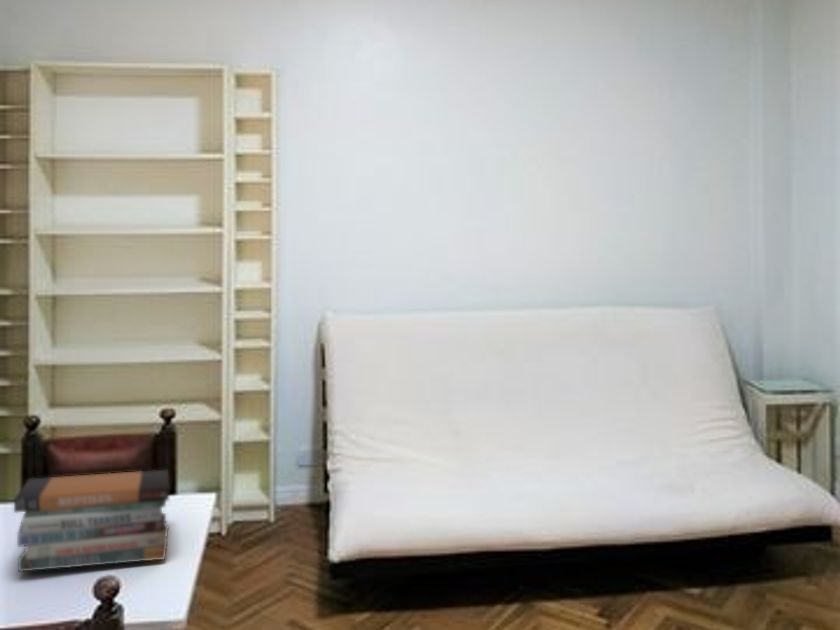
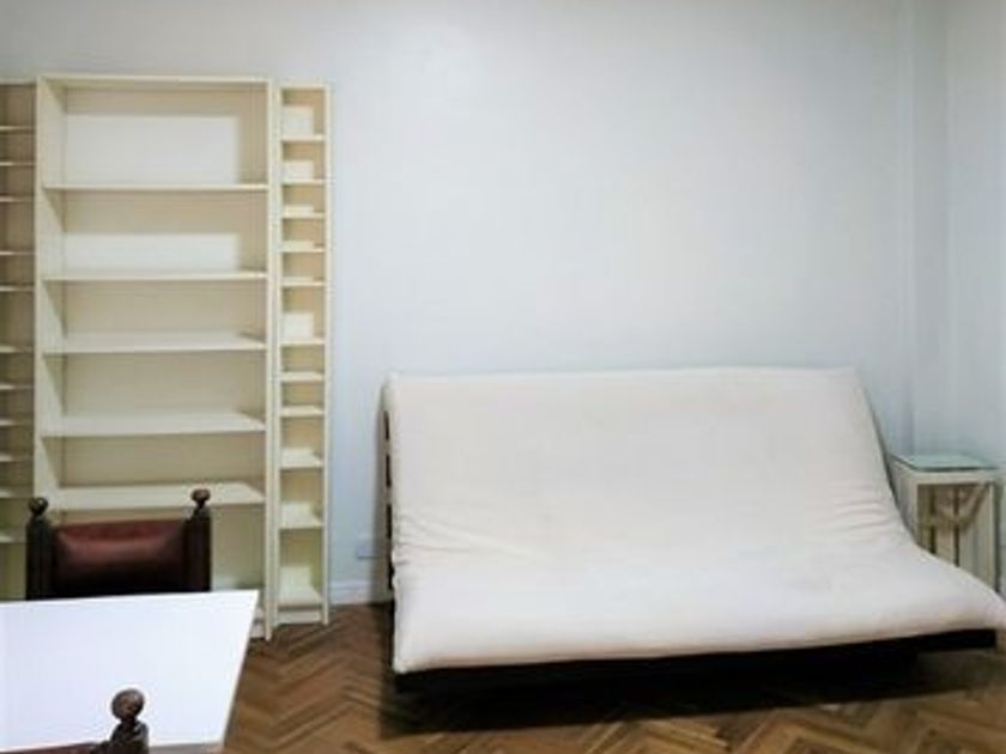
- book stack (96, 517)
